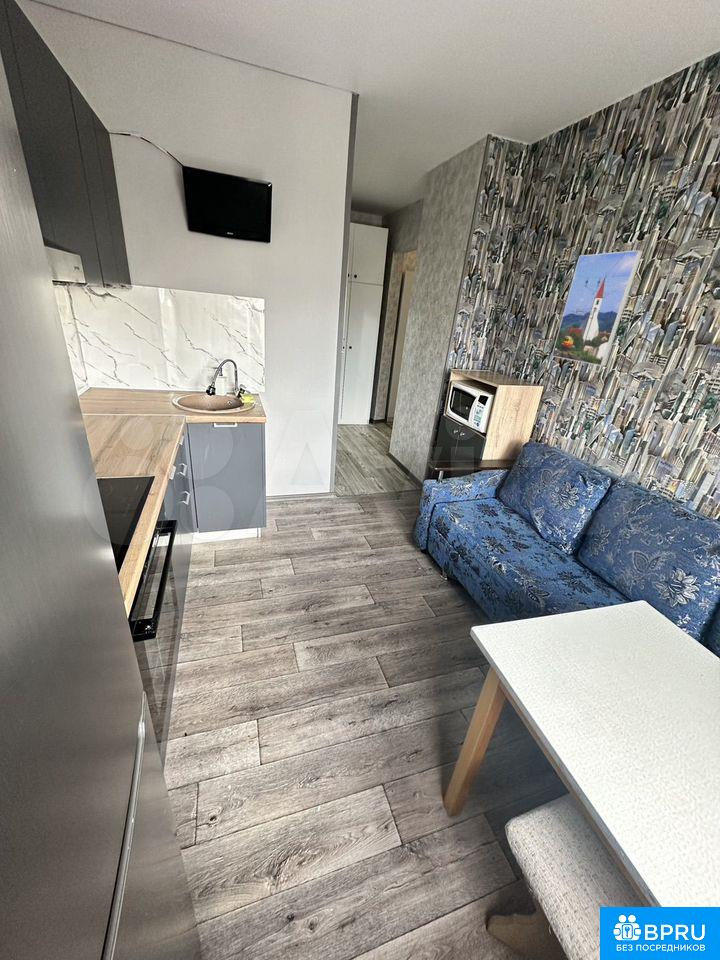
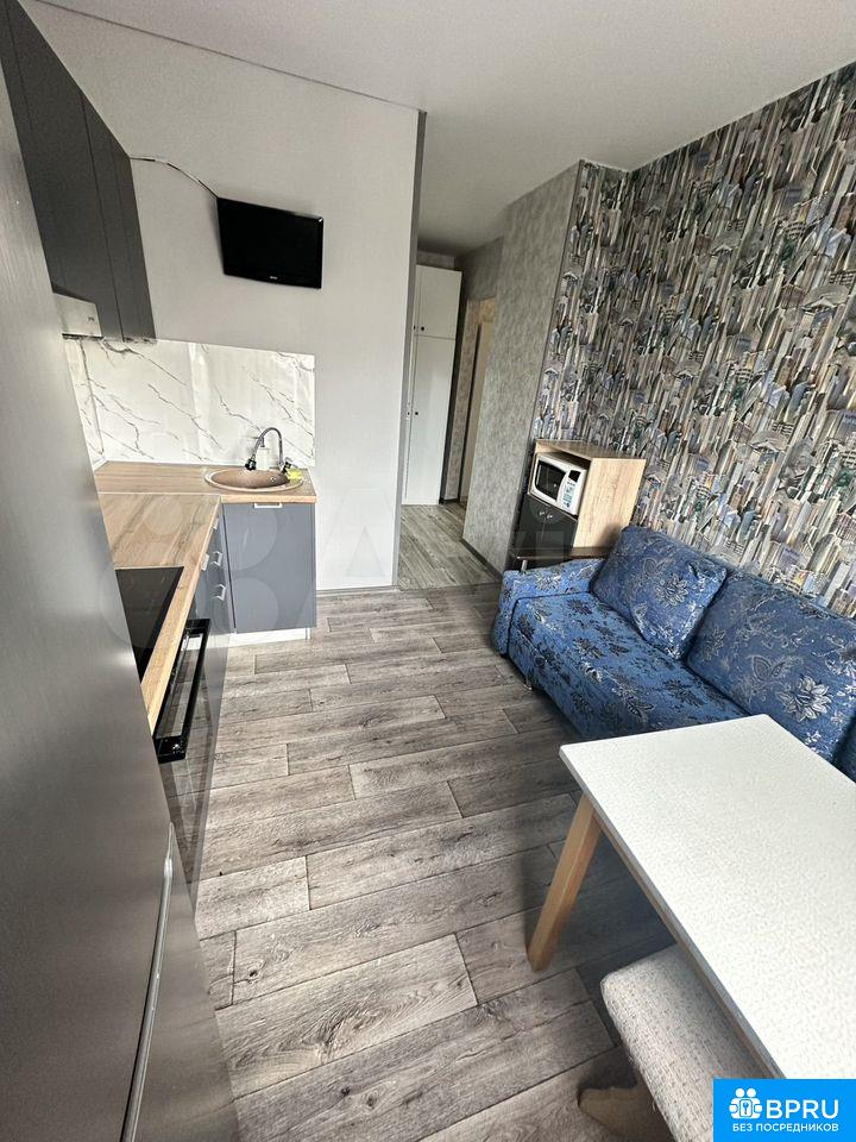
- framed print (591, 309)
